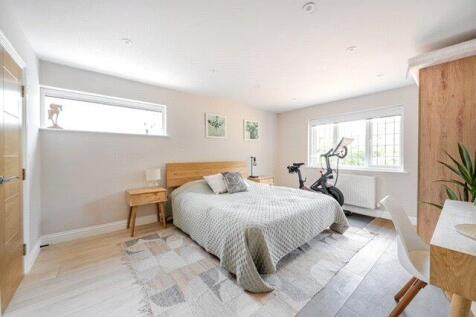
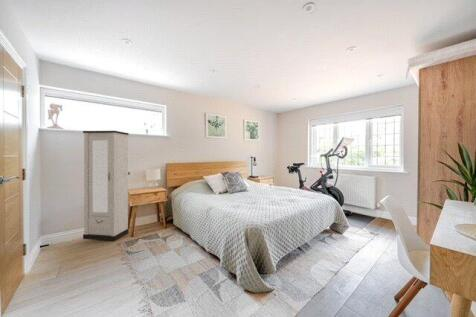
+ cabinet (107, 184)
